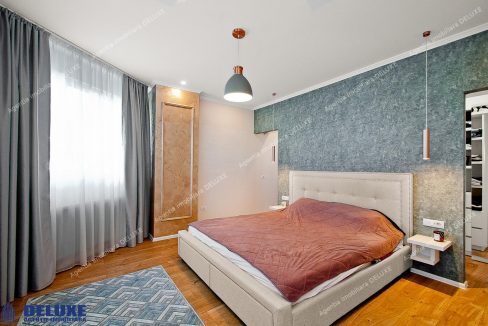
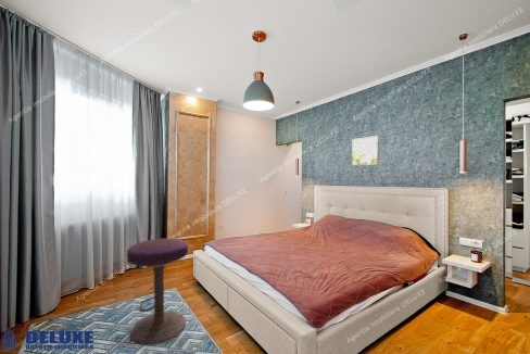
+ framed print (364, 151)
+ stool (159, 285)
